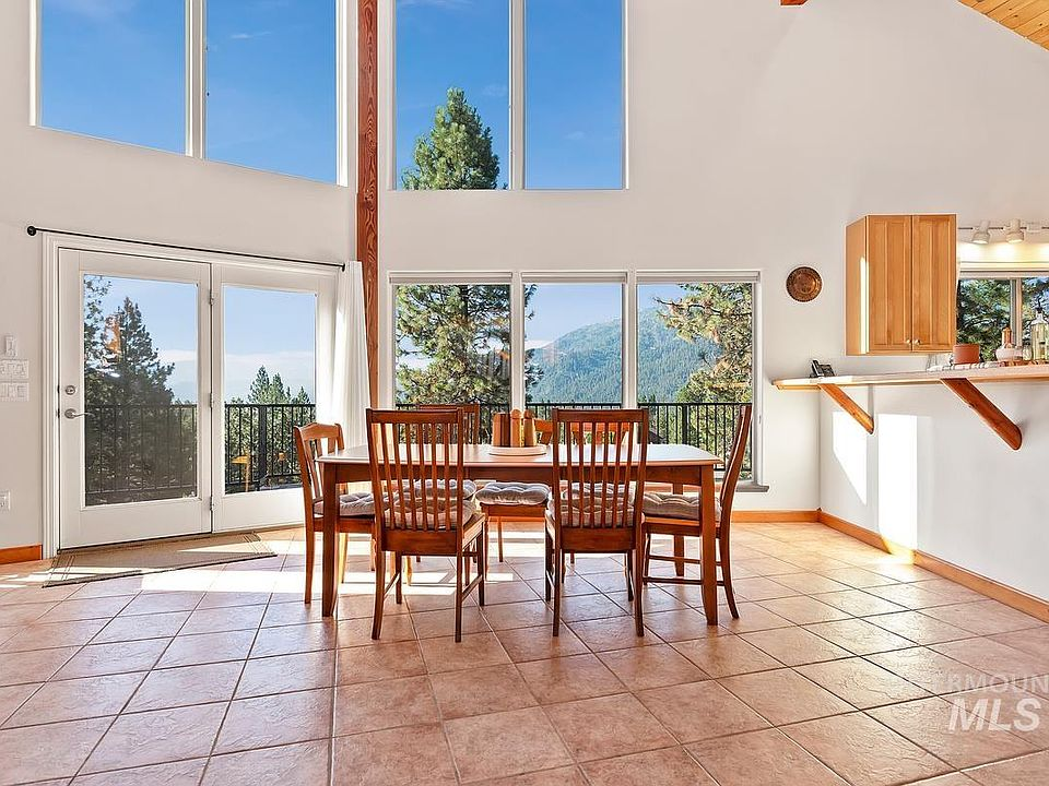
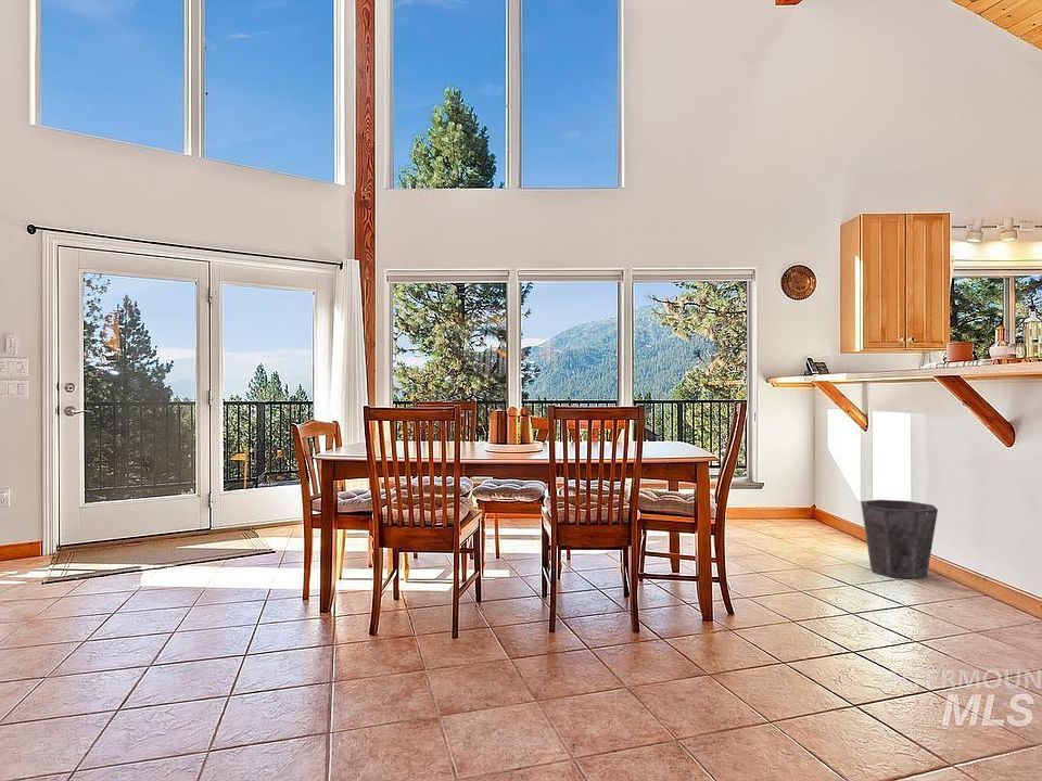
+ waste bin (898, 538)
